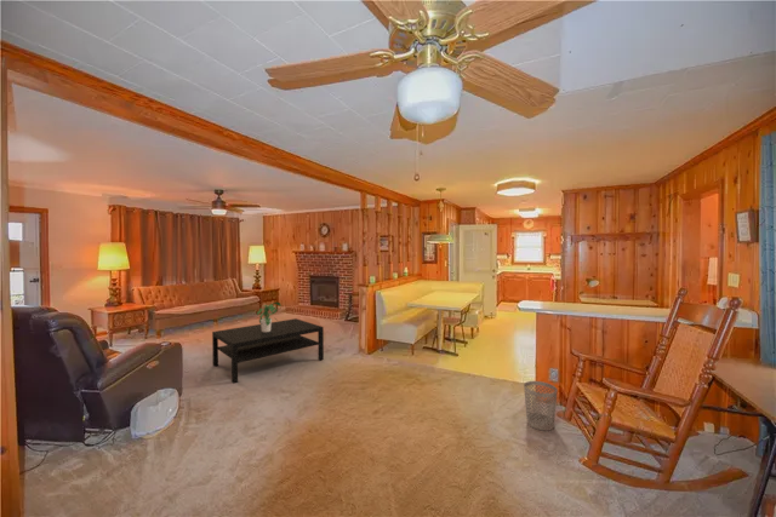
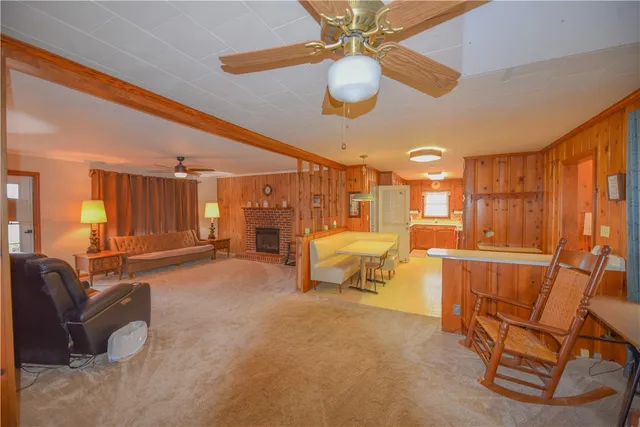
- coffee table (269, 345)
- potted plant (268, 316)
- wastebasket (540, 404)
